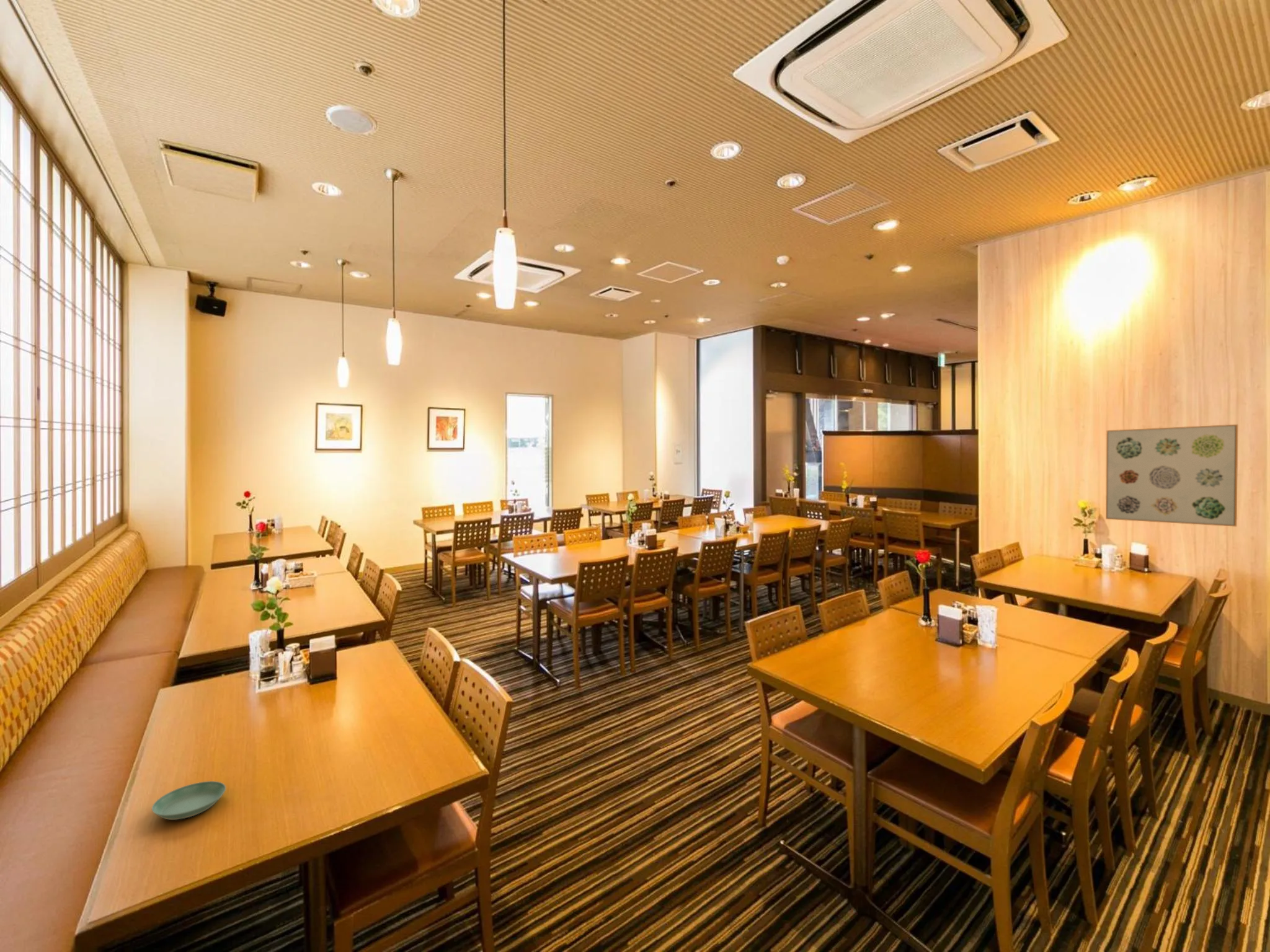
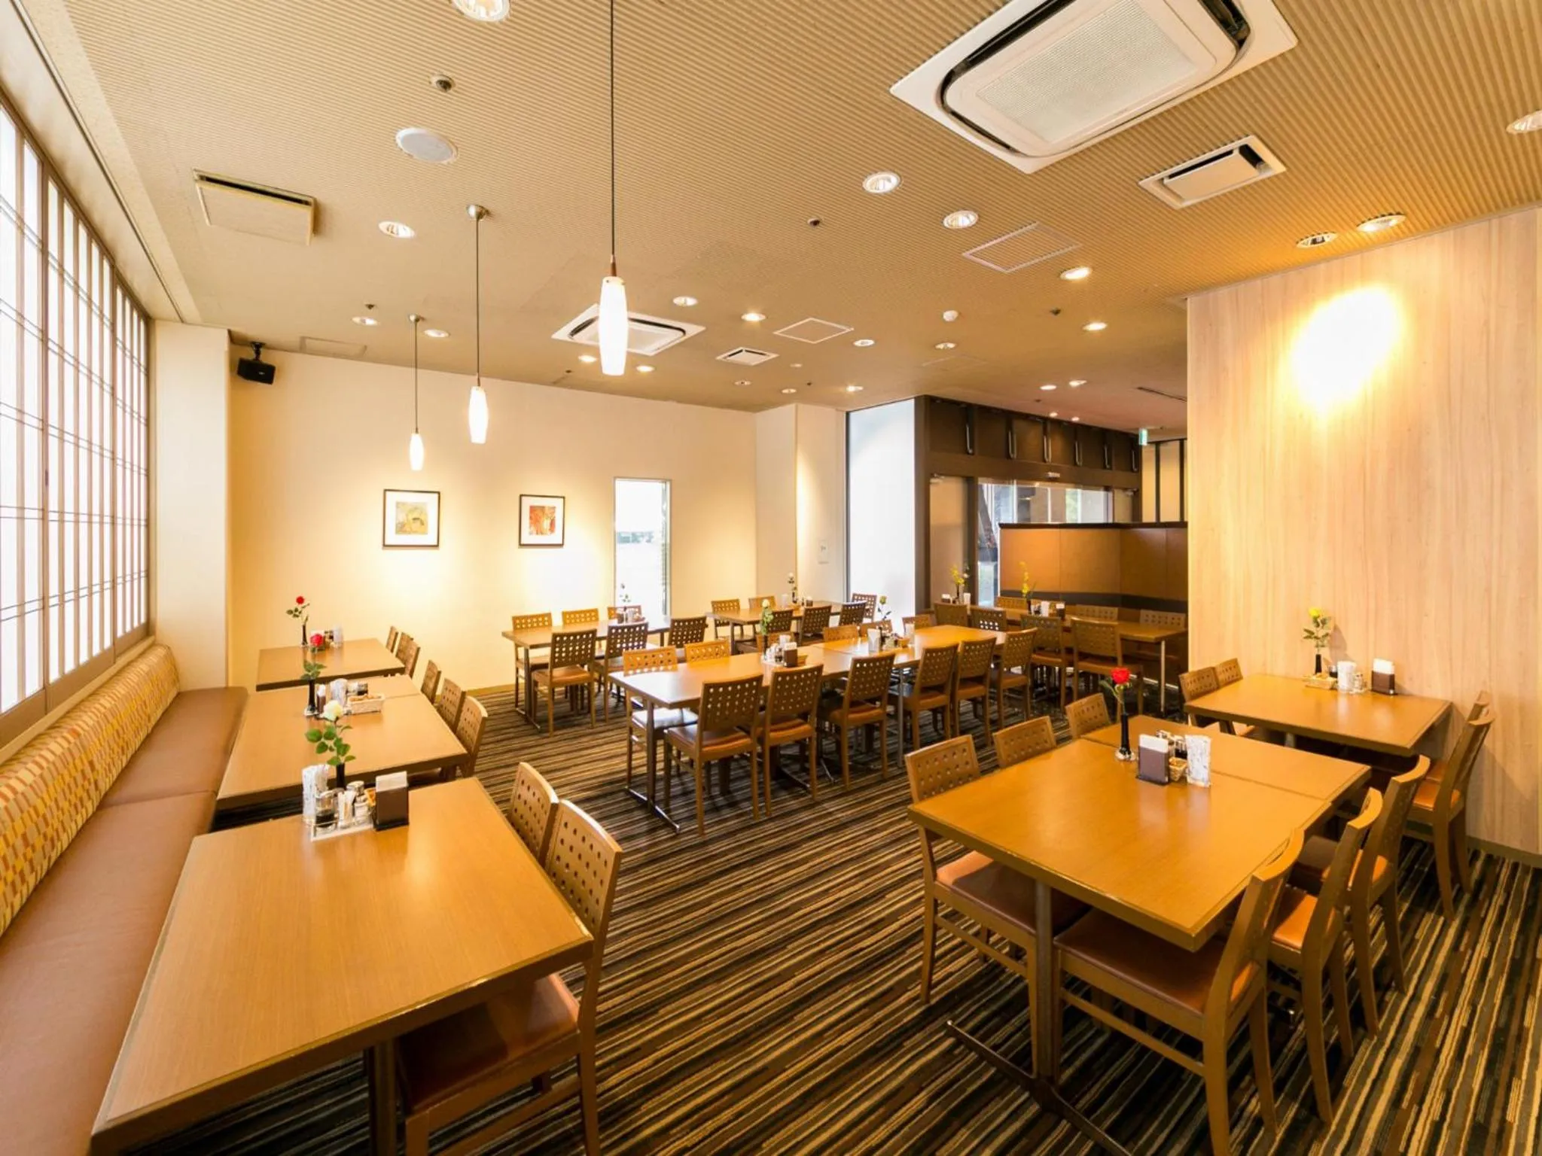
- wall art (1167, 475)
- saucer (190, 802)
